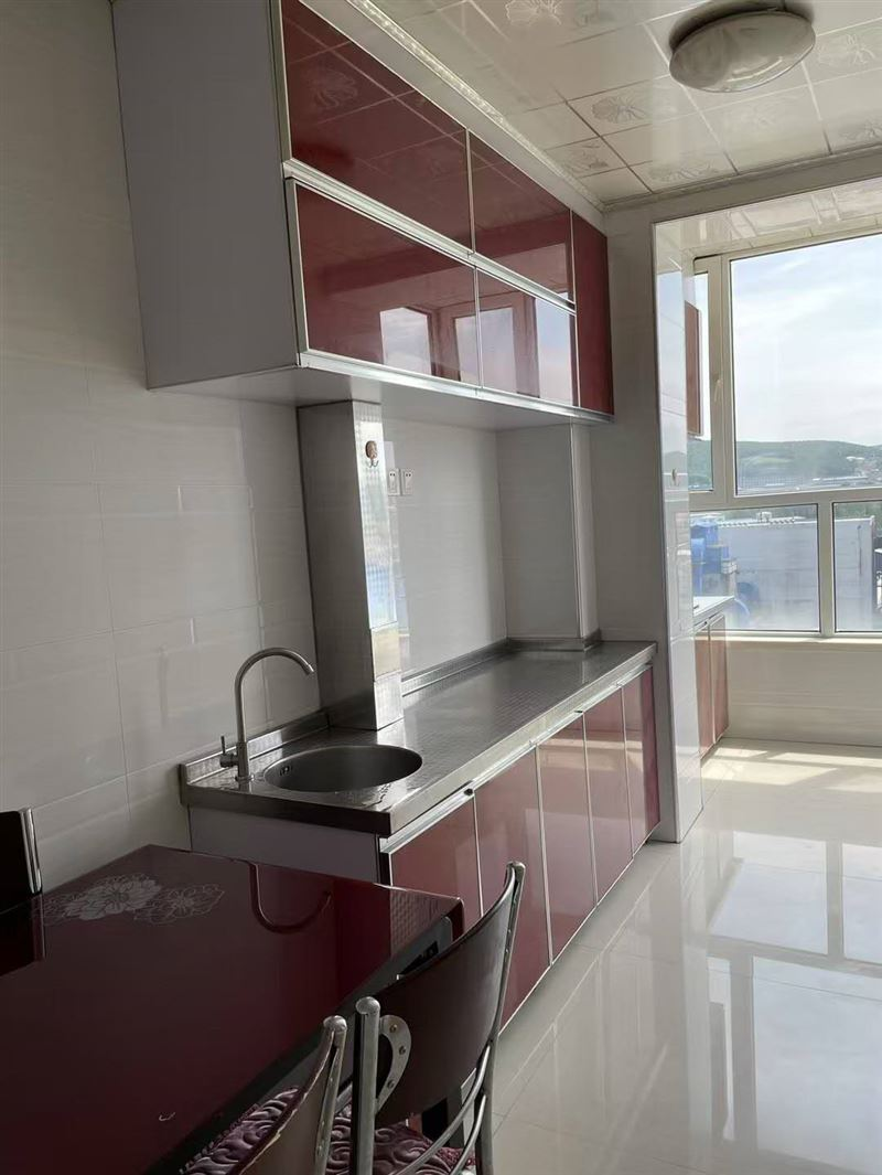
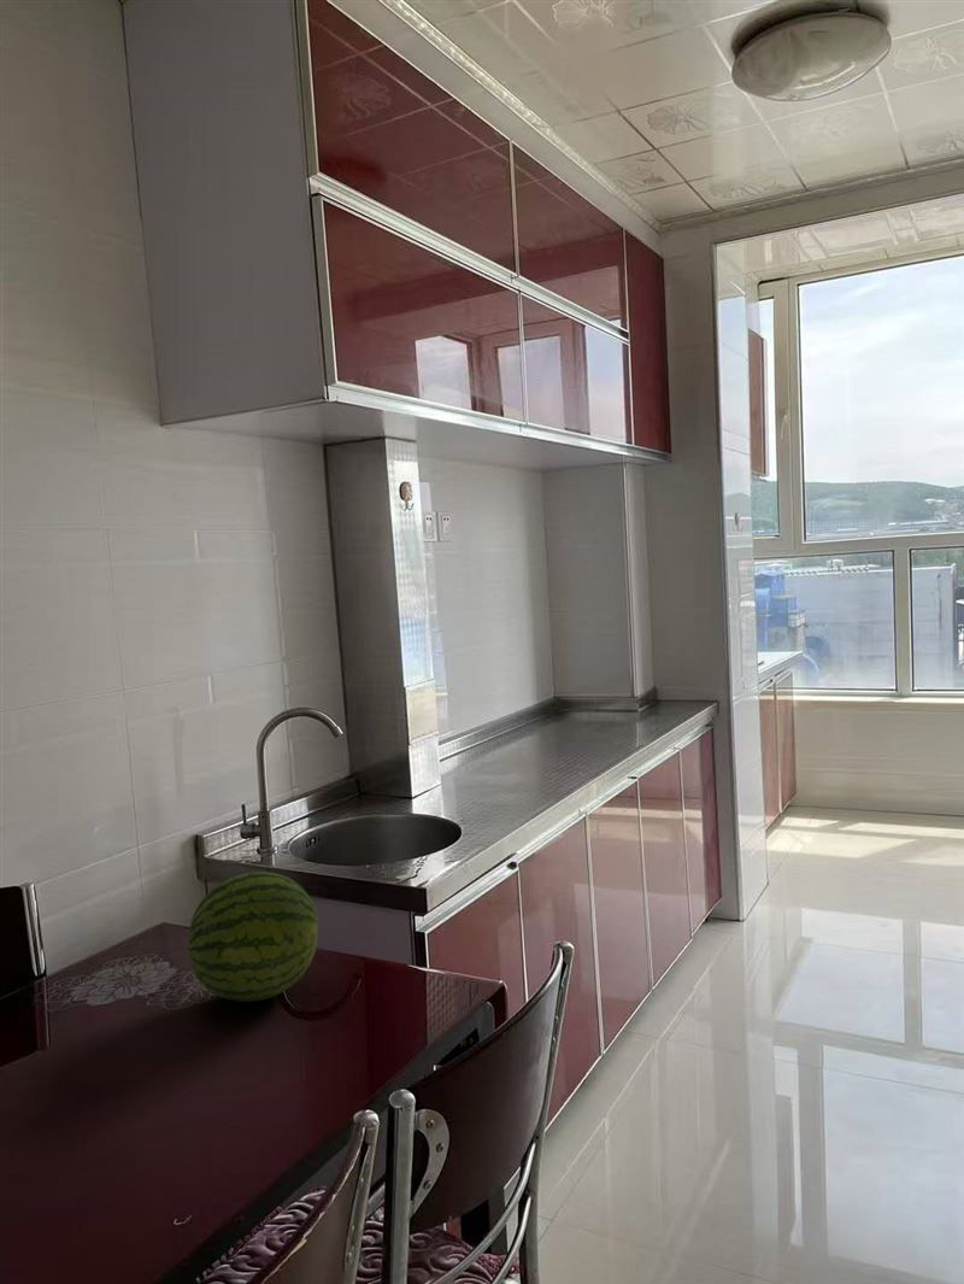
+ fruit (254, 936)
